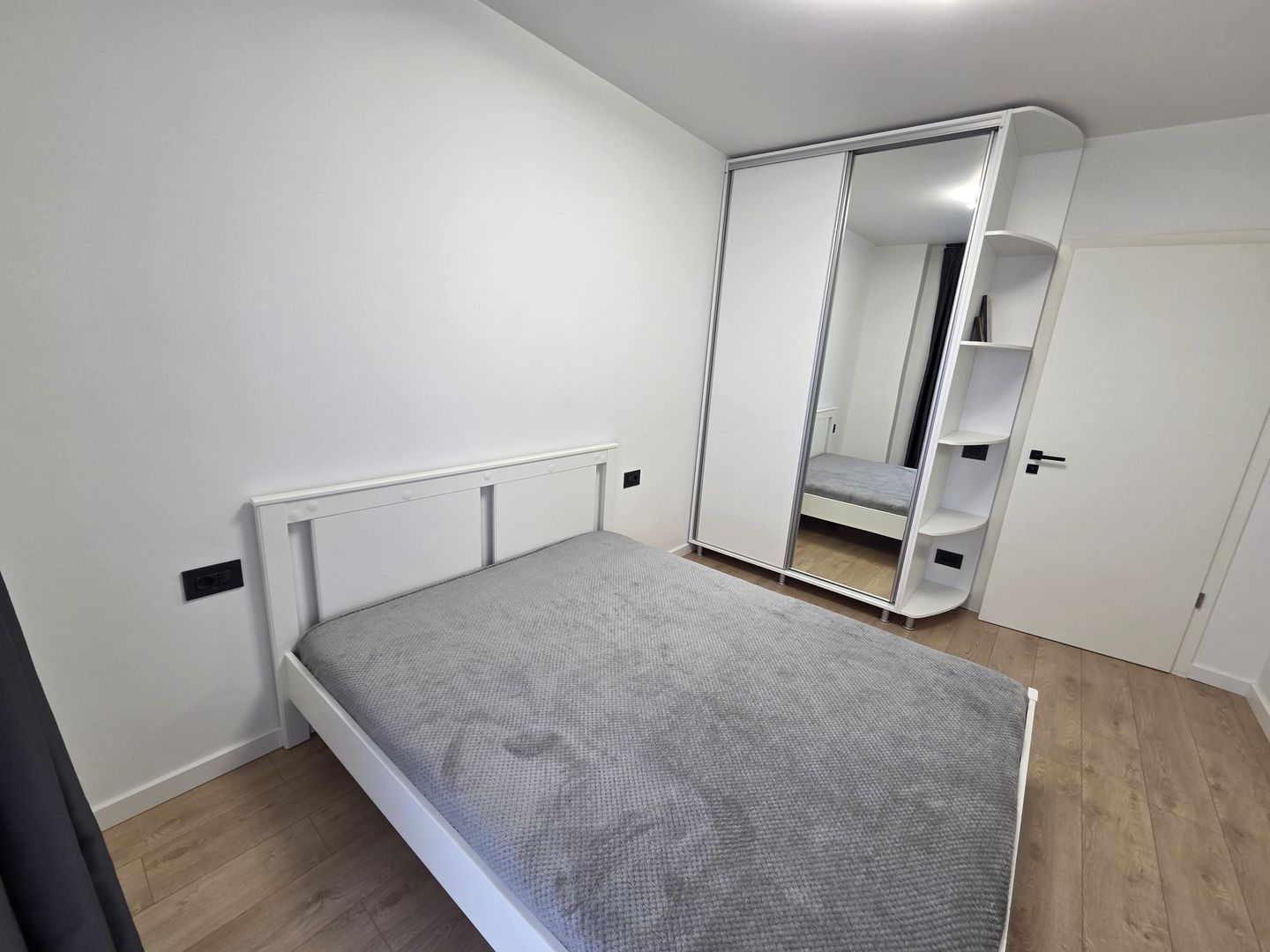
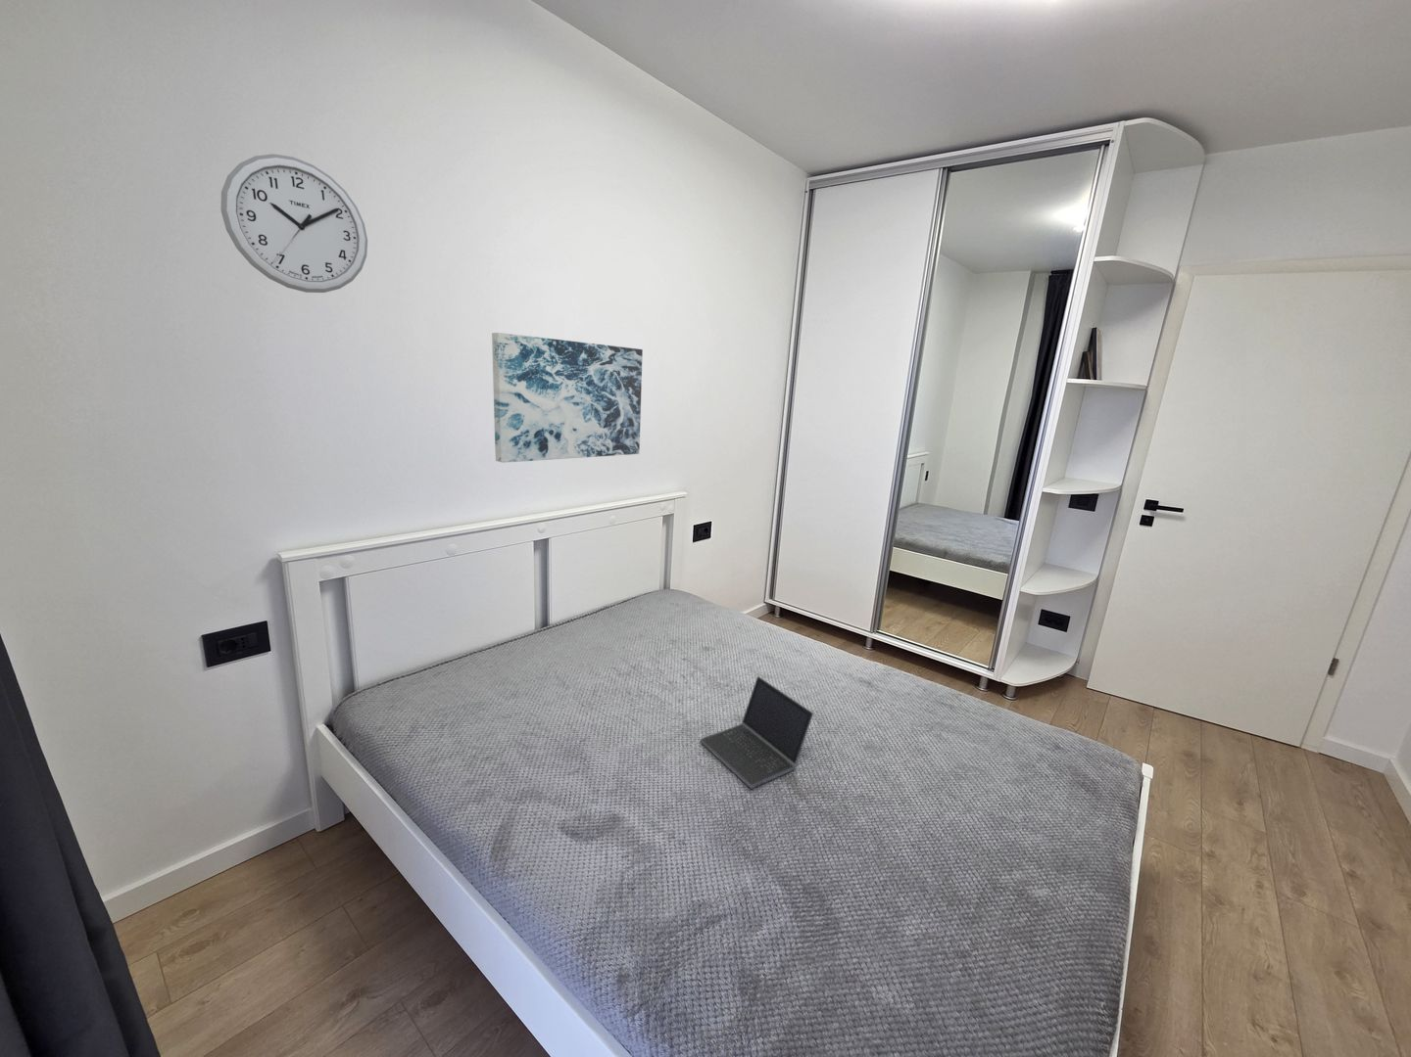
+ laptop computer (754, 727)
+ wall clock (301, 226)
+ wall art (574, 401)
